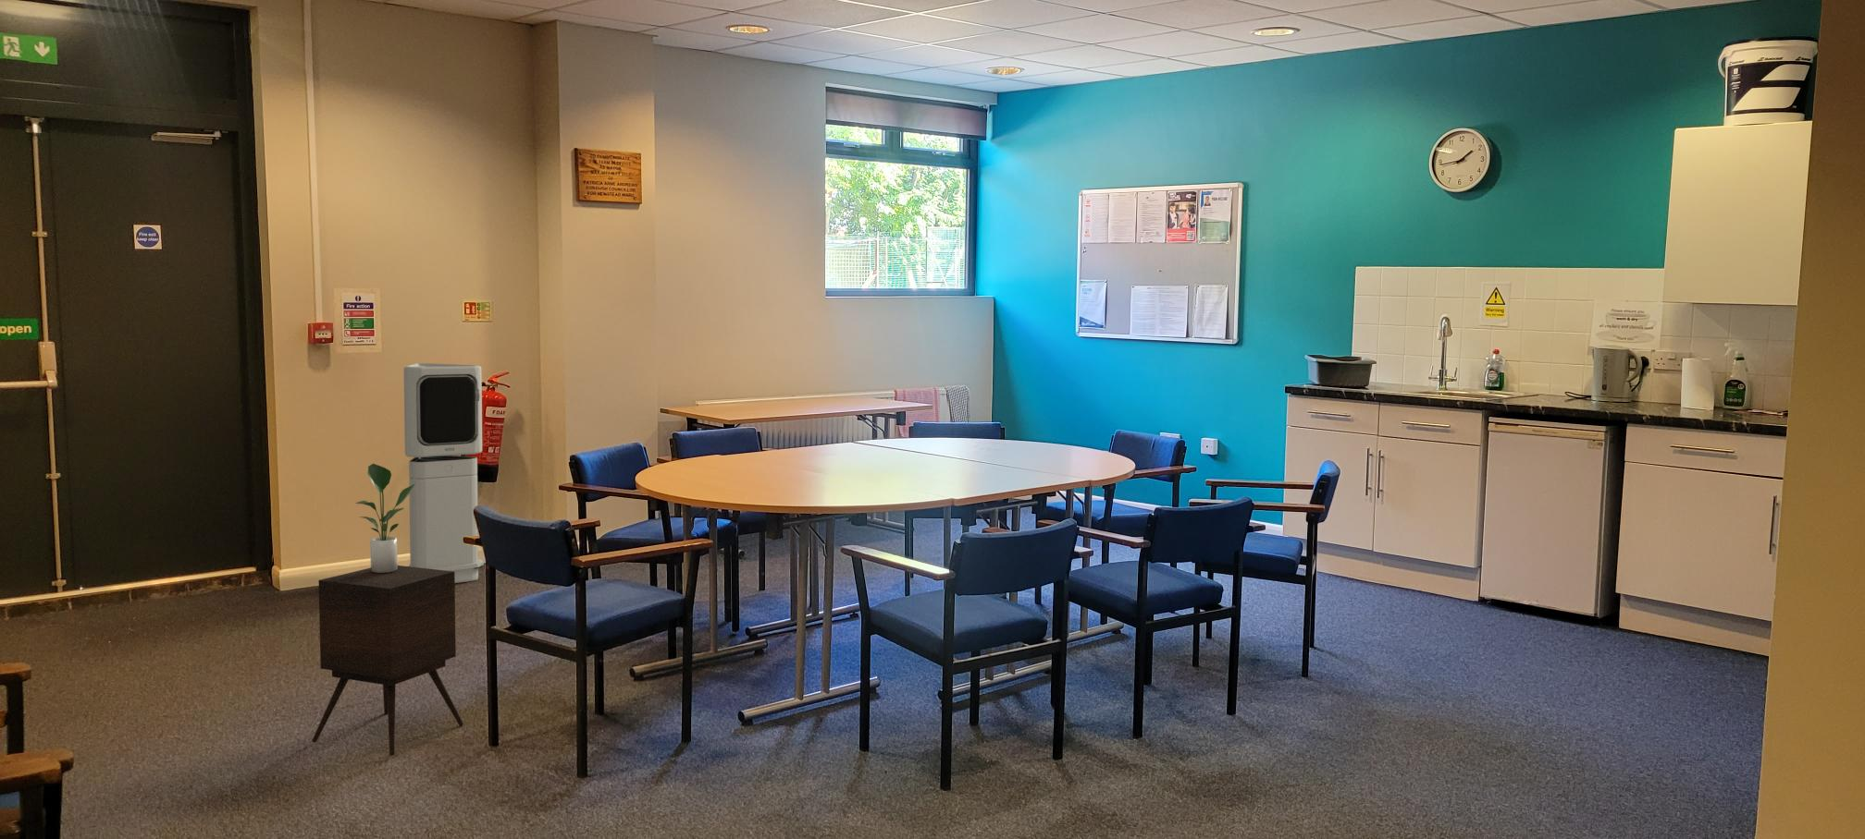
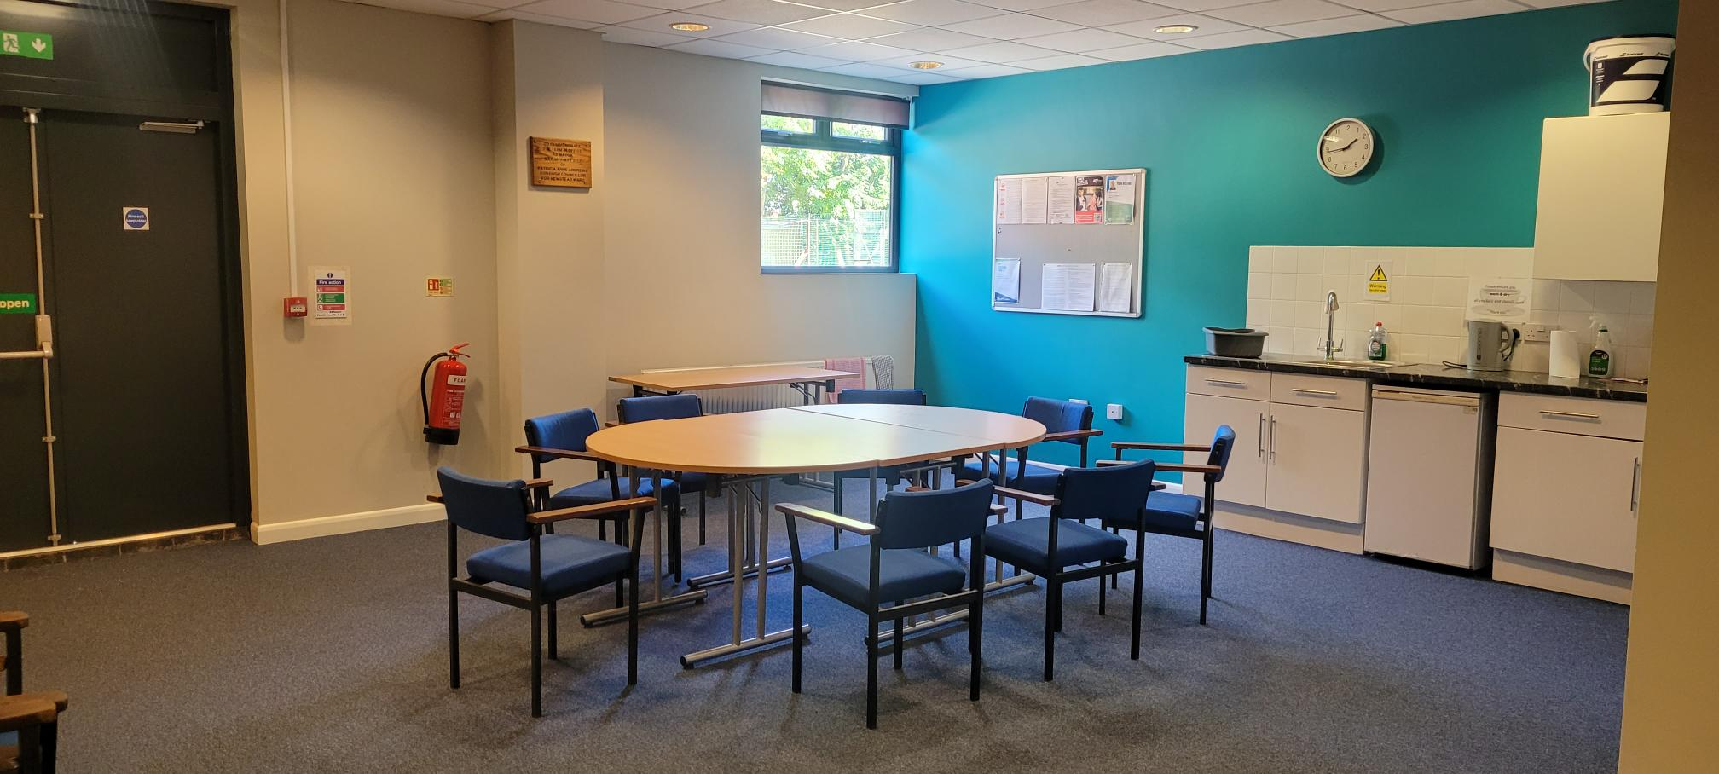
- air purifier (435, 472)
- potted plant (385, 515)
- side table (388, 654)
